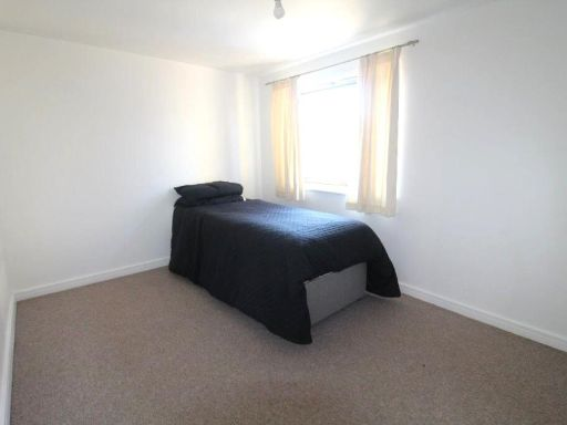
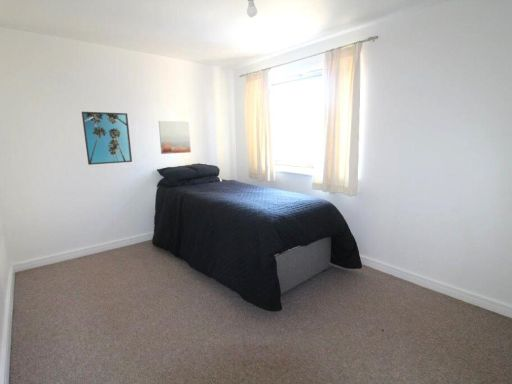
+ wall art (175, 137)
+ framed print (108, 138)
